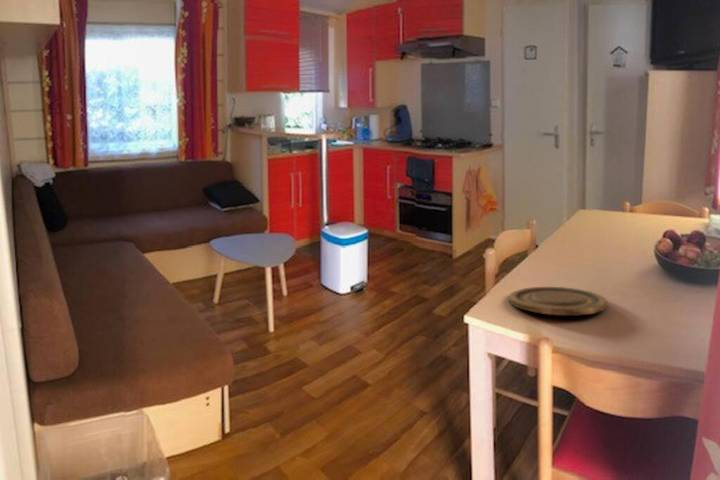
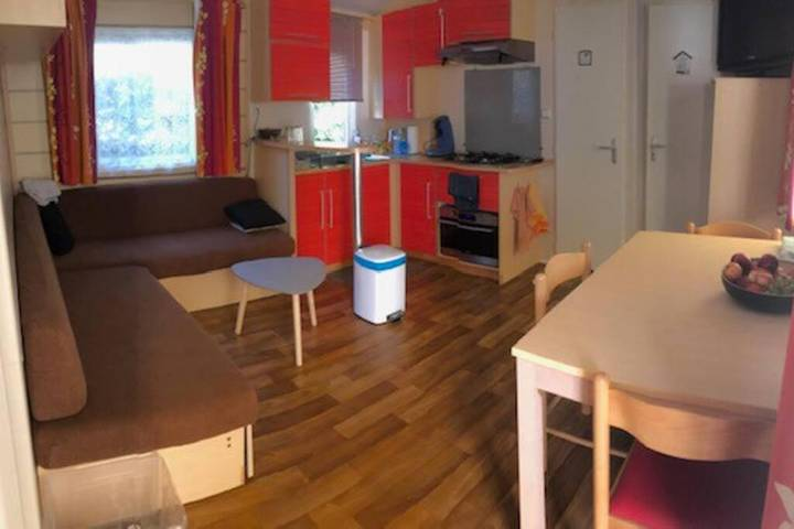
- plate (556, 300)
